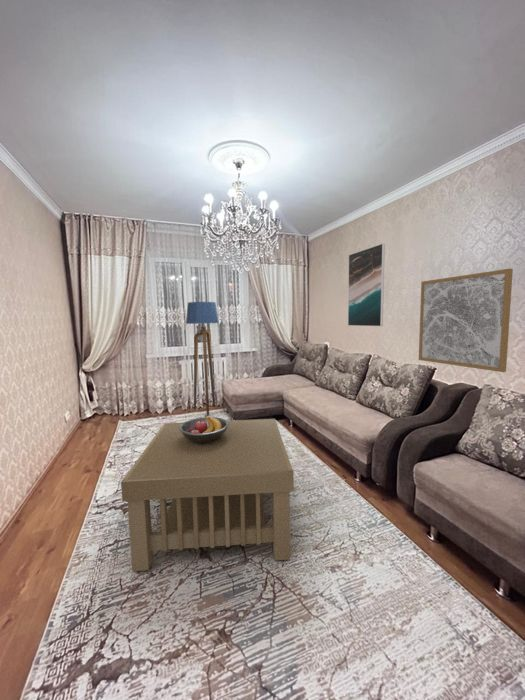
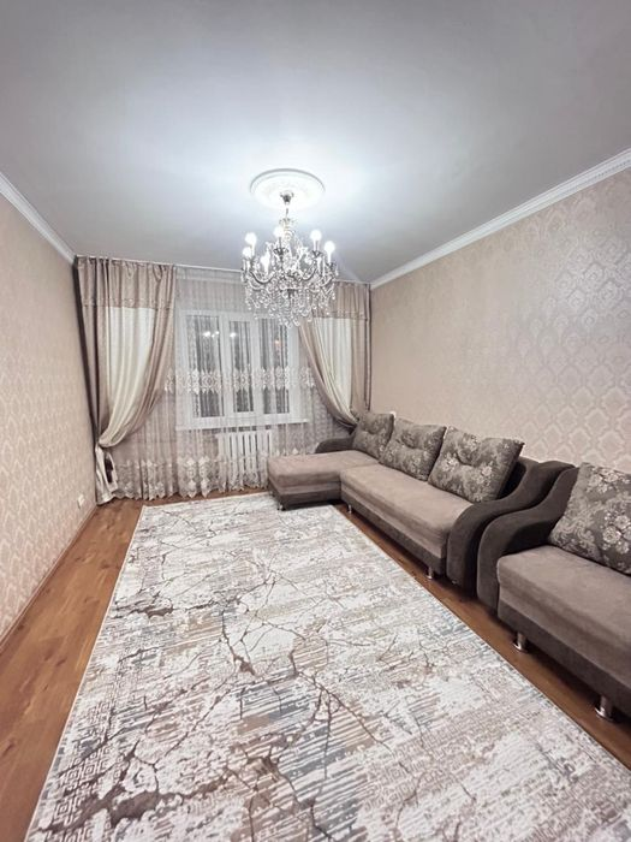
- fruit bowl (204, 429)
- wall art (458, 321)
- coffee table (217, 479)
- floor lamp (204, 357)
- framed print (364, 288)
